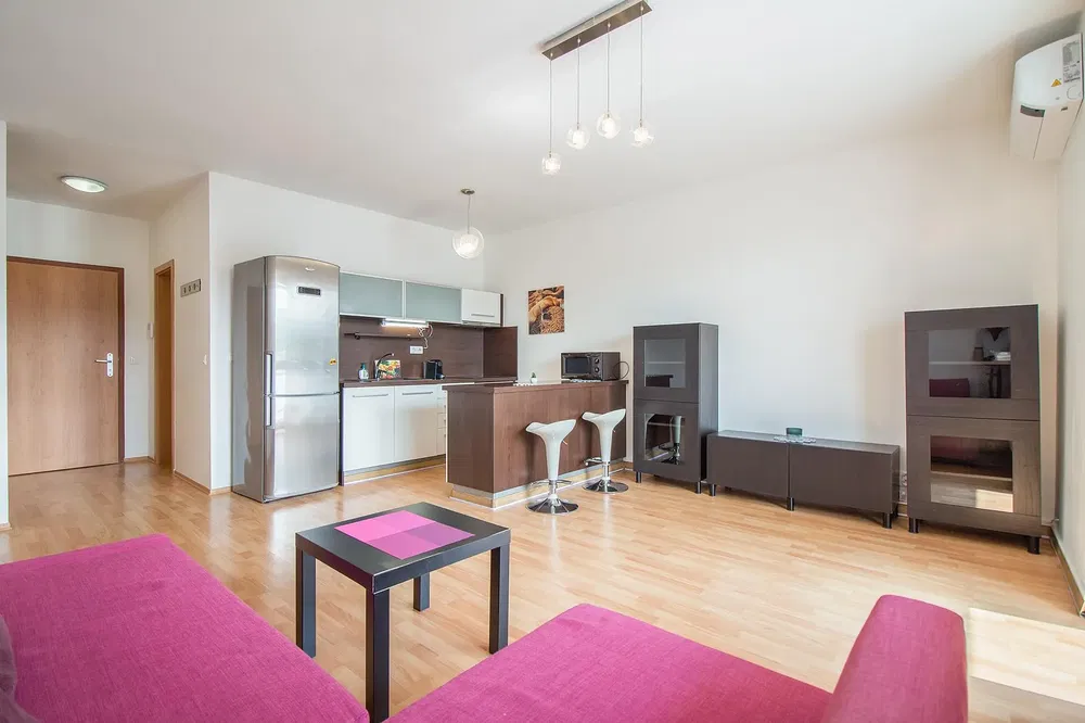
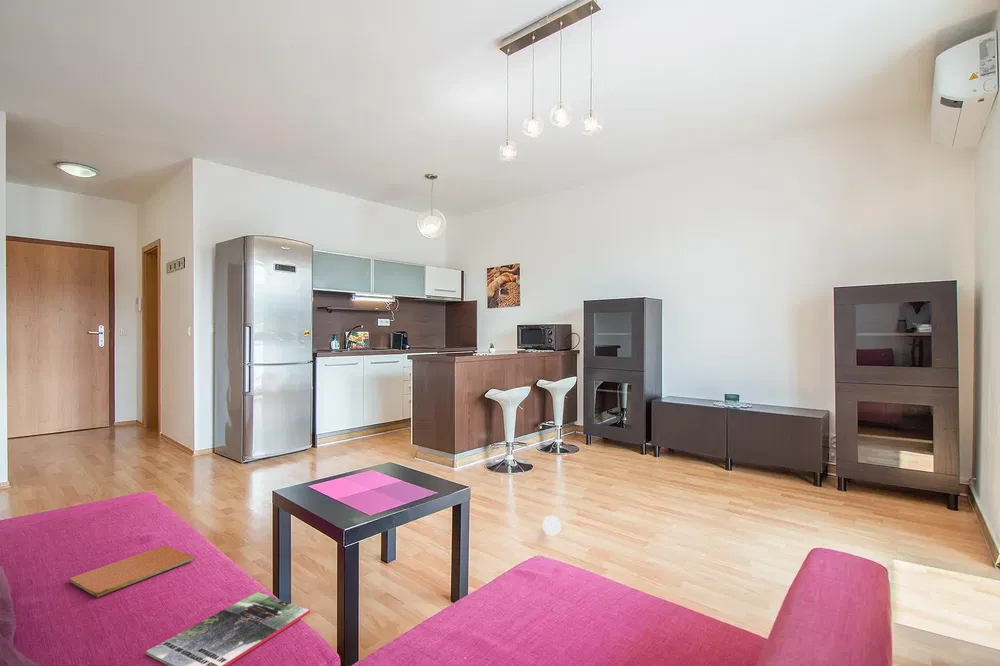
+ book (133, 568)
+ magazine (233, 630)
+ ball (552, 523)
